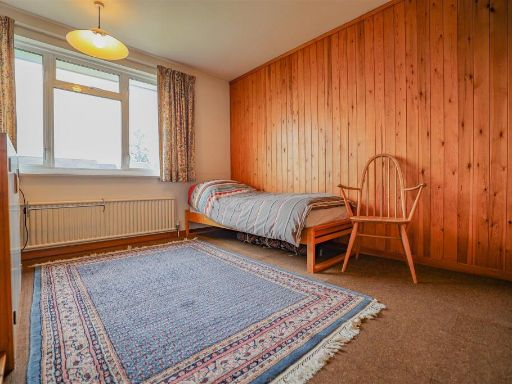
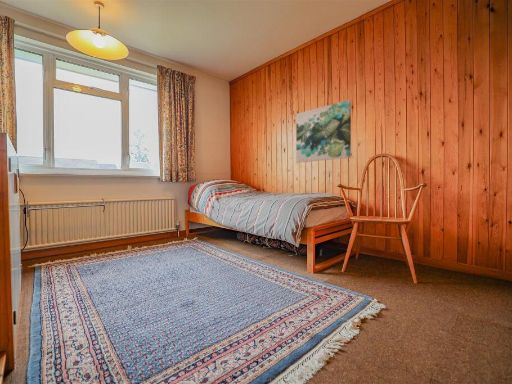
+ wall art (321, 134)
